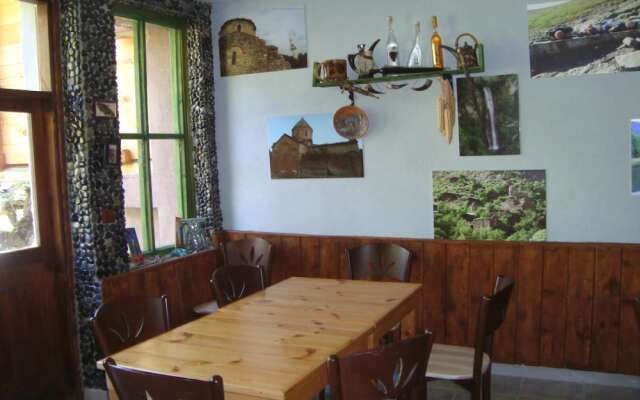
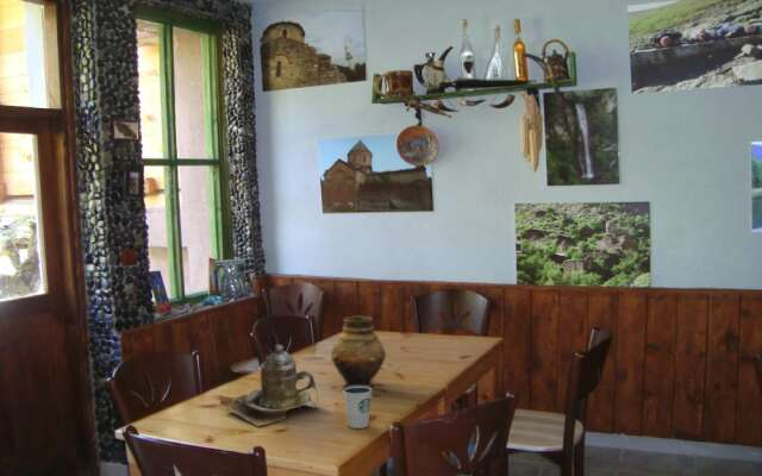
+ vase (360, 352)
+ teapot (270, 377)
+ dixie cup (357, 407)
